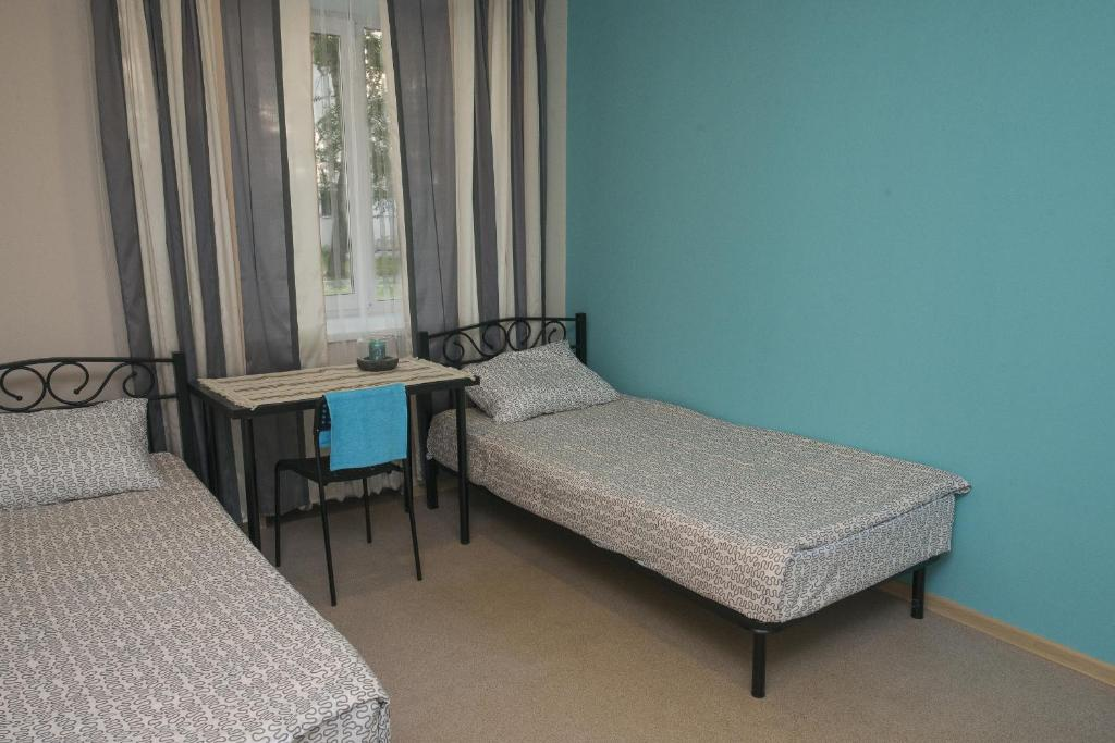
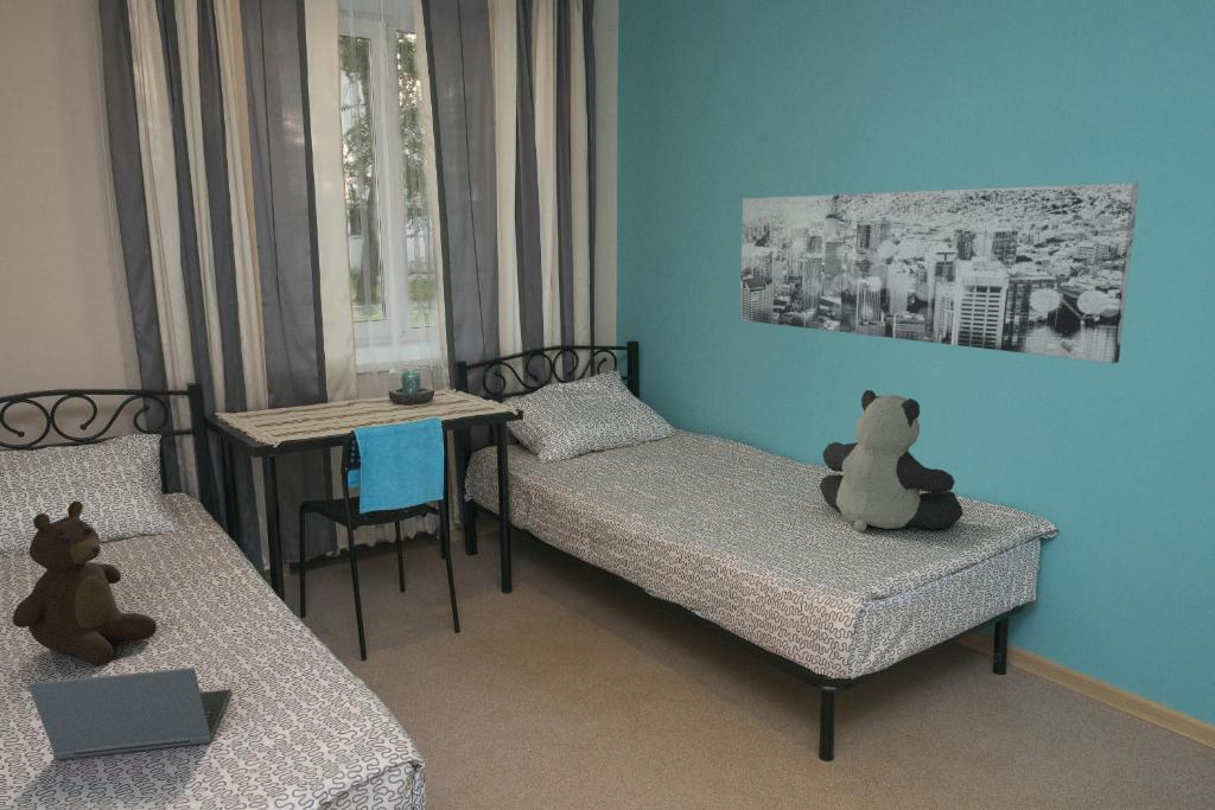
+ wall art (897, 266)
+ laptop computer (139, 689)
+ teddy bear (883, 455)
+ teddy bear (85, 579)
